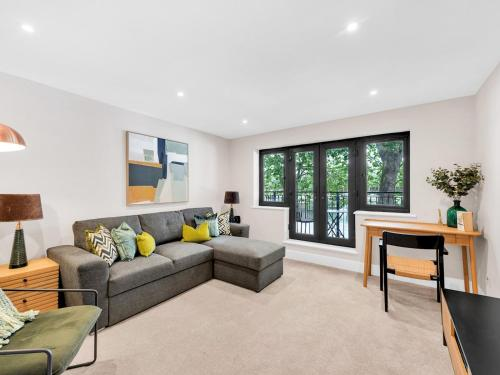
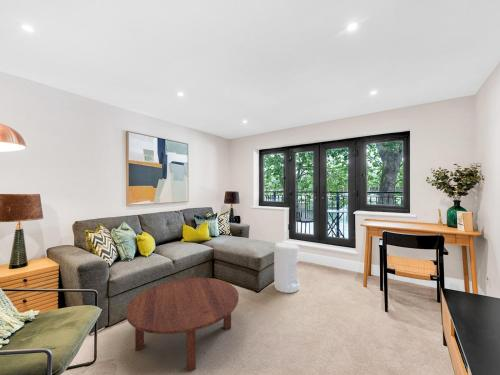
+ air purifier (286, 265)
+ coffee table (186, 317)
